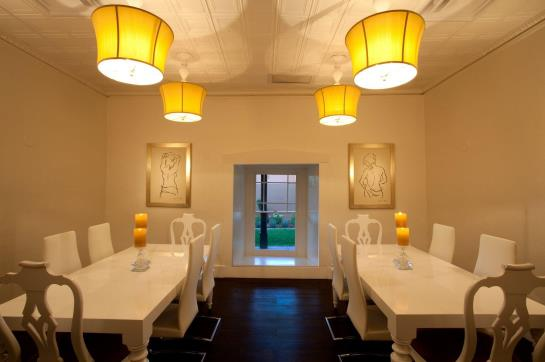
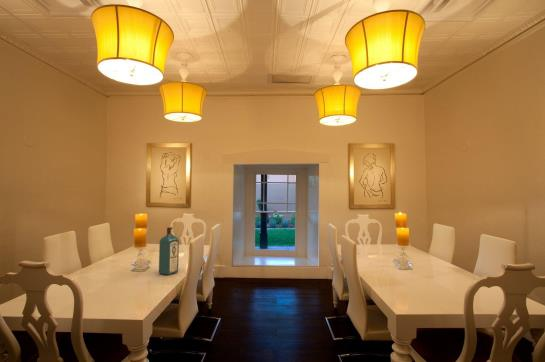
+ liquor (169, 250)
